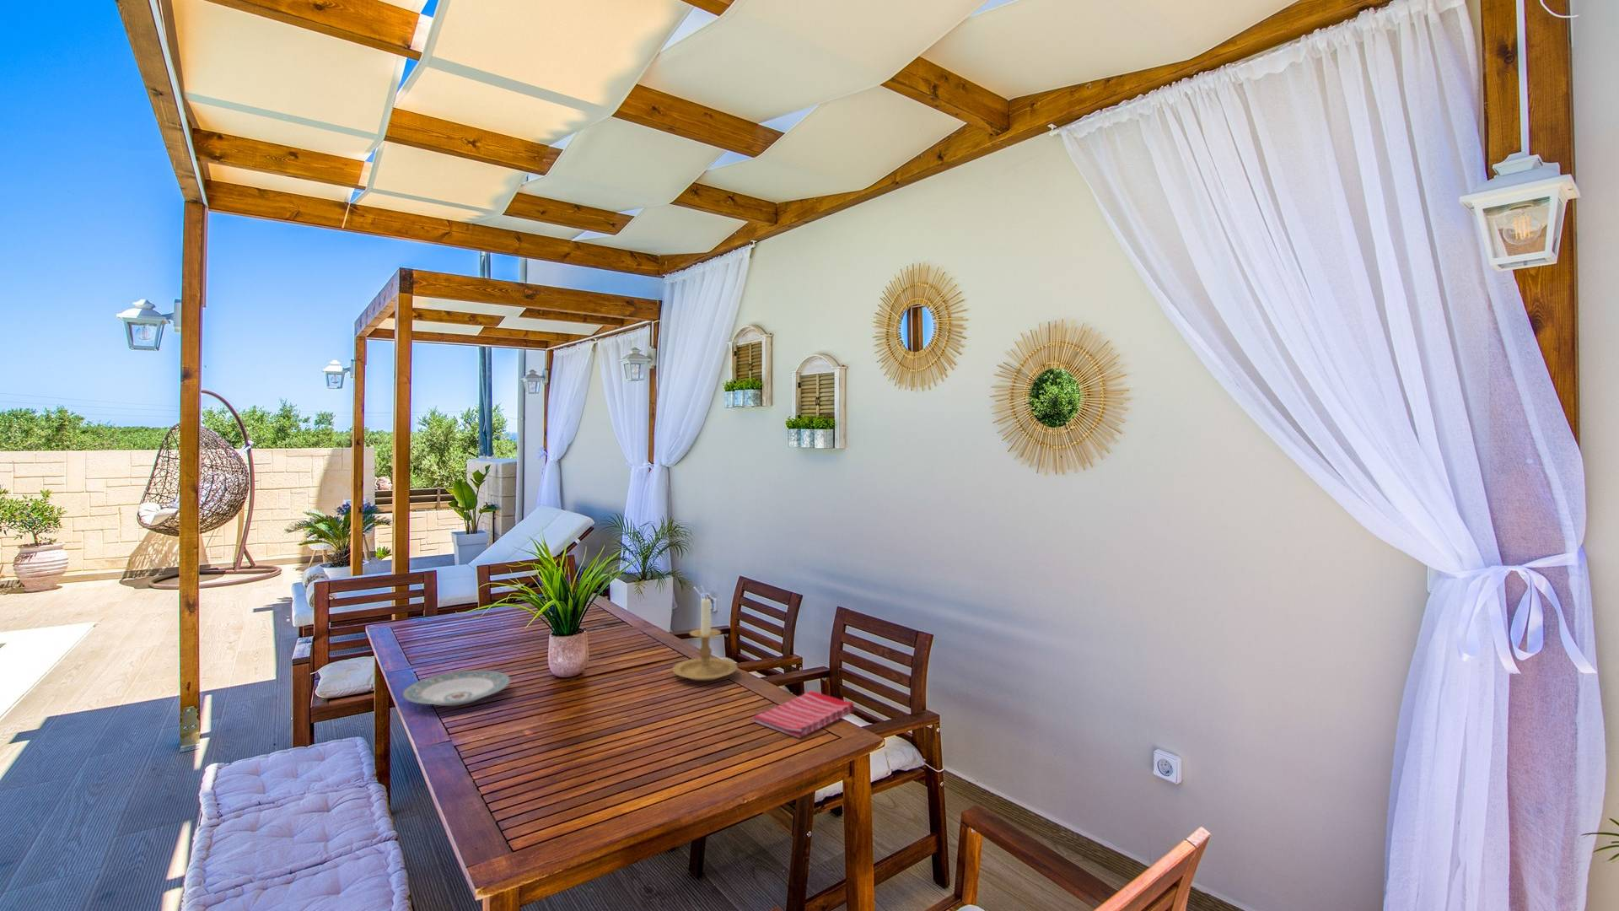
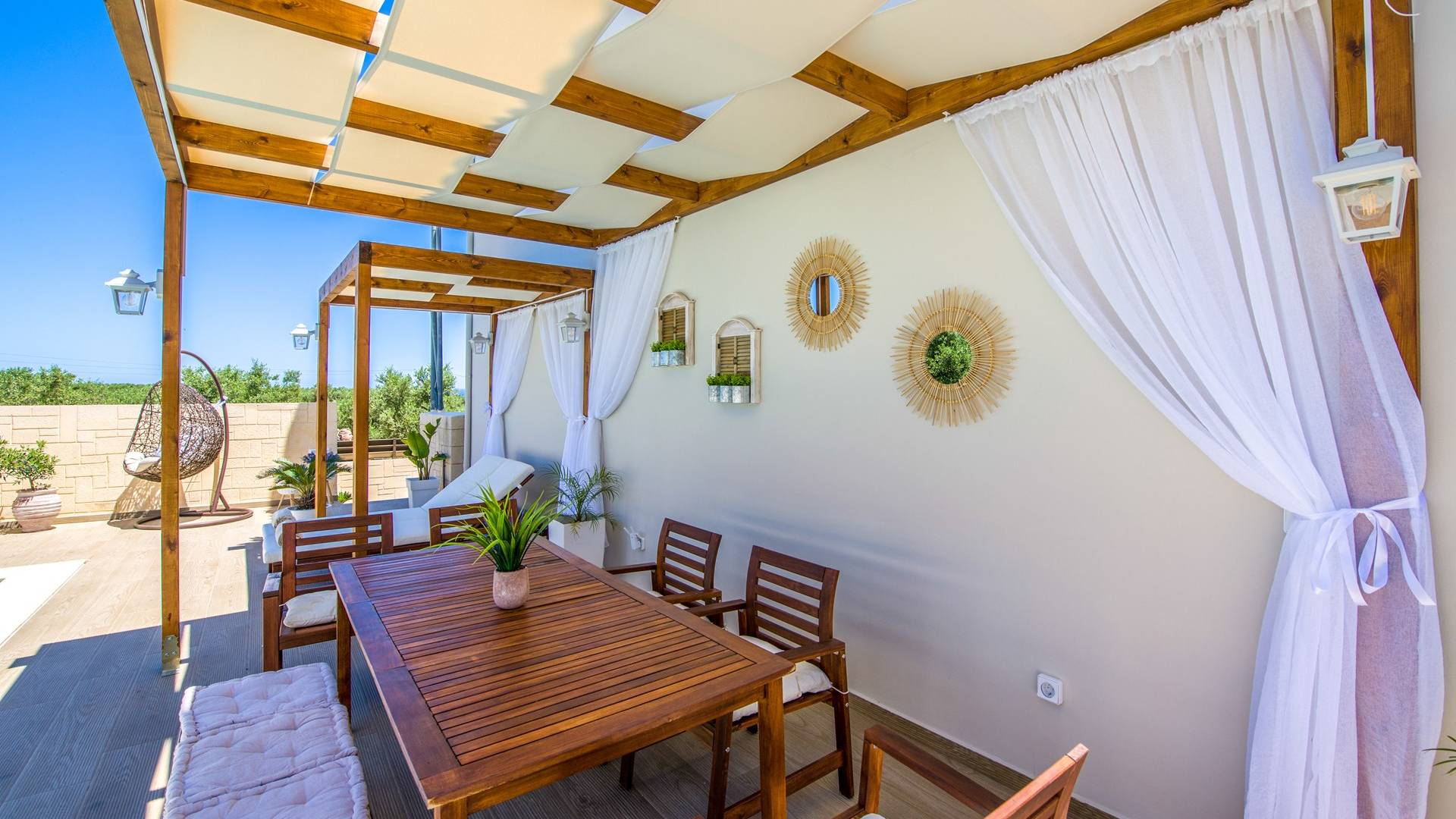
- dish towel (804, 711)
- candle holder (705, 635)
- plate (458, 692)
